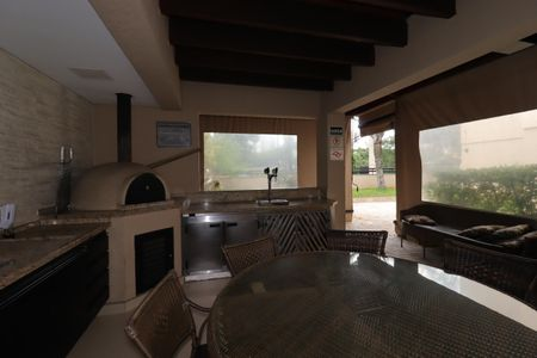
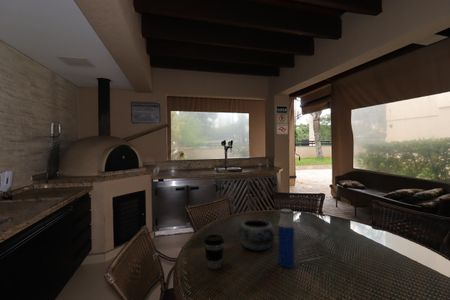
+ water bottle (286, 237)
+ coffee cup (214, 251)
+ decorative bowl (256, 234)
